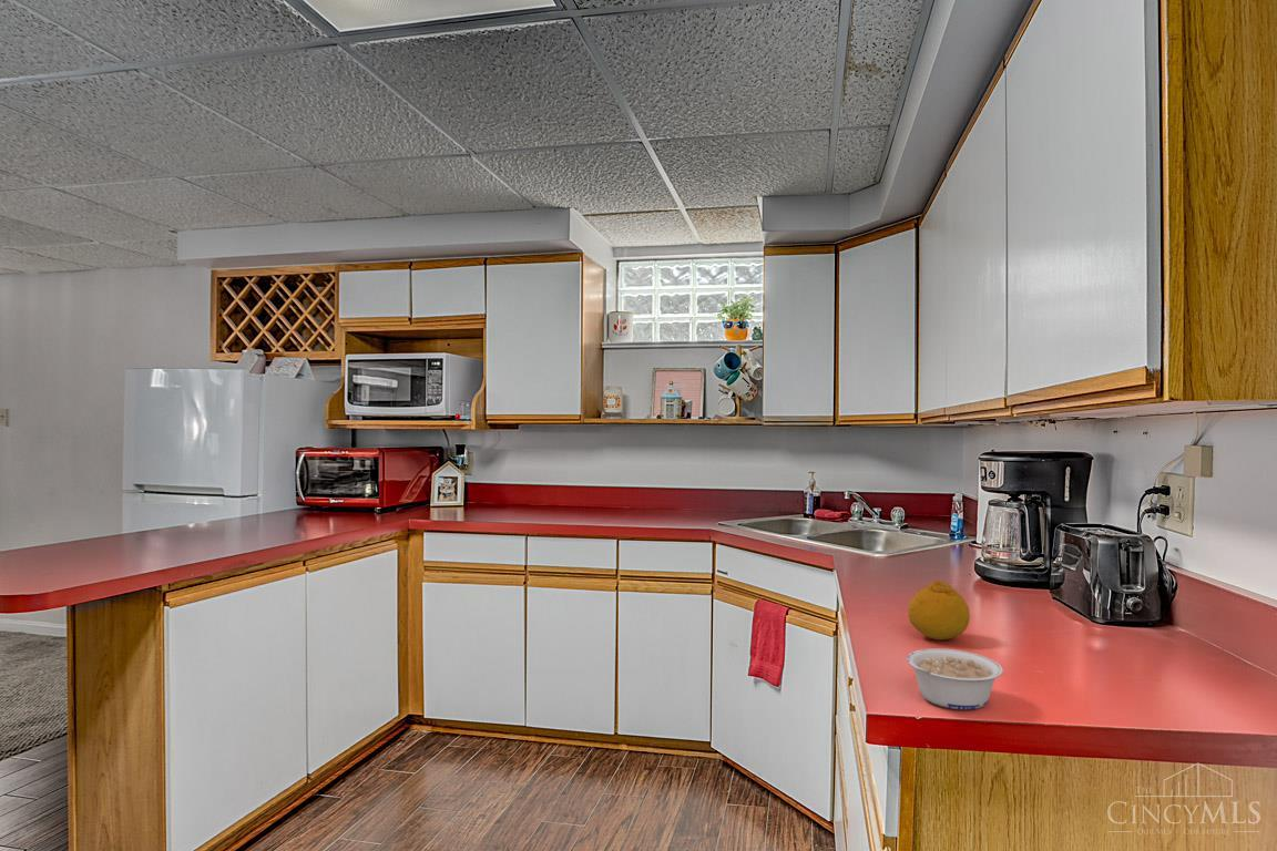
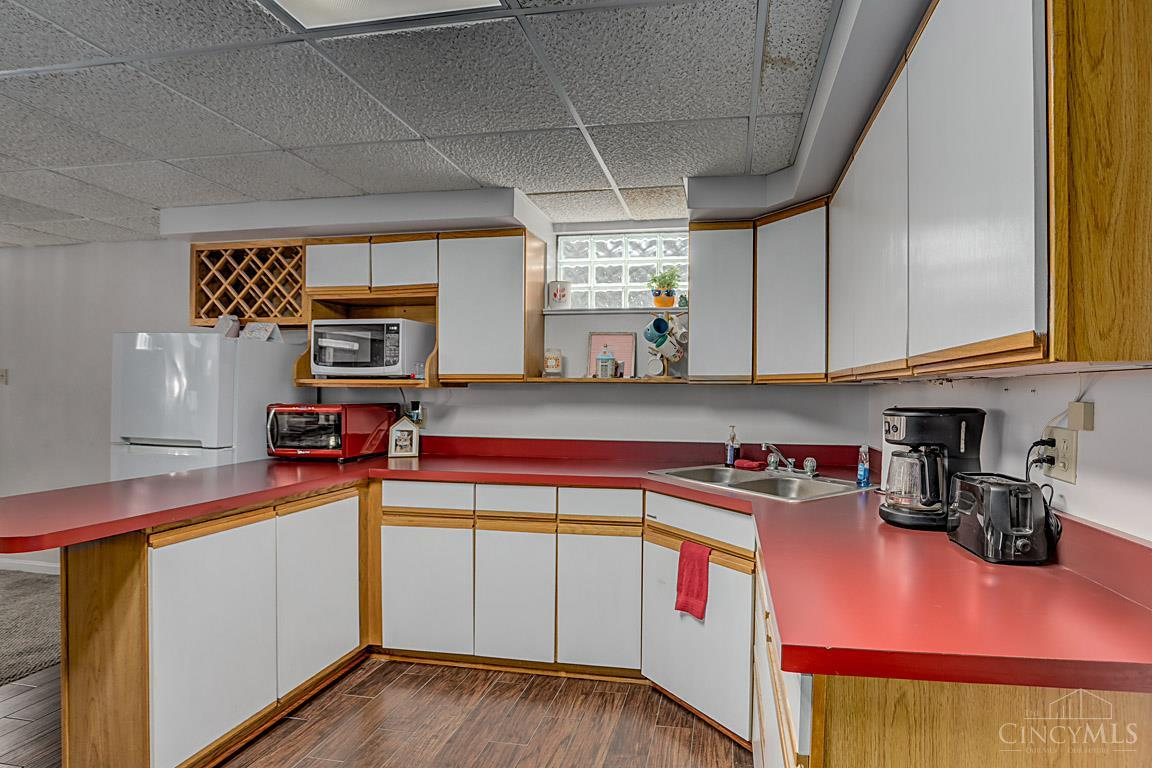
- legume (953, 677)
- fruit (938, 609)
